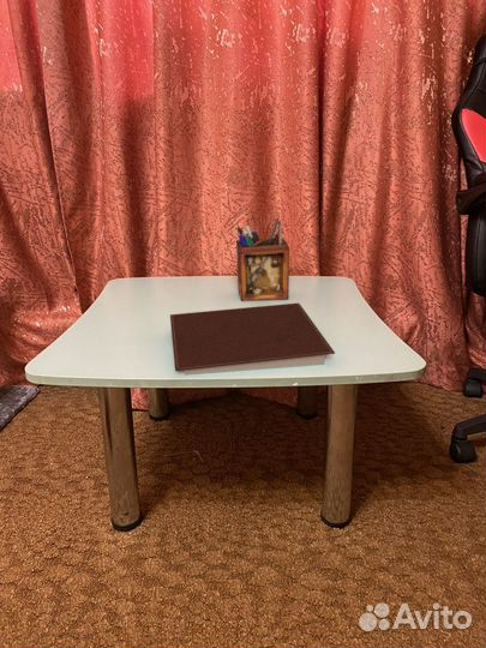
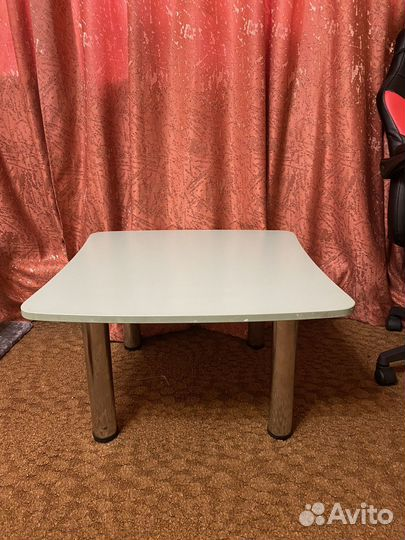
- desk organizer (262, 259)
- notebook (245, 338)
